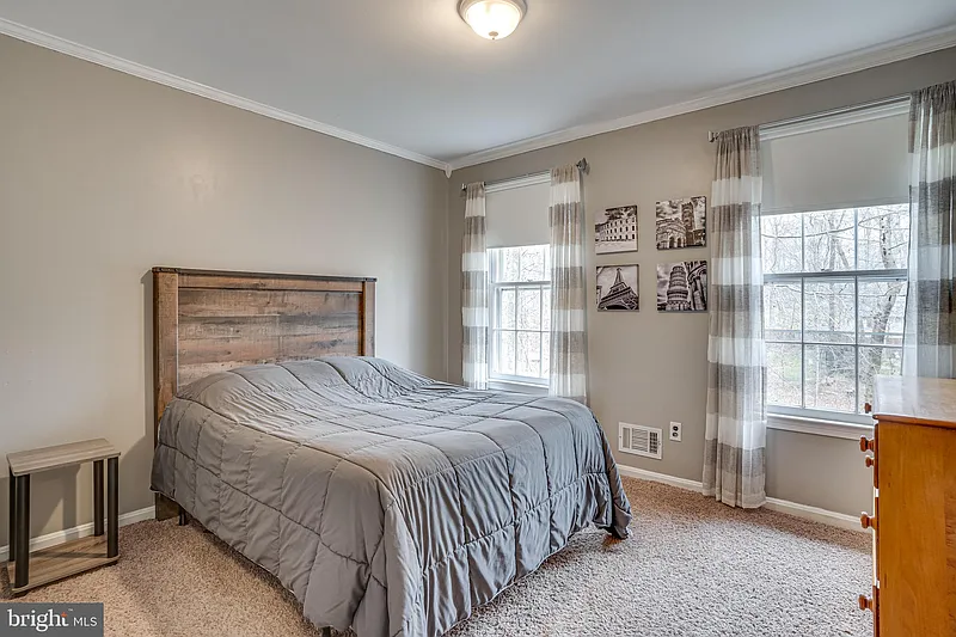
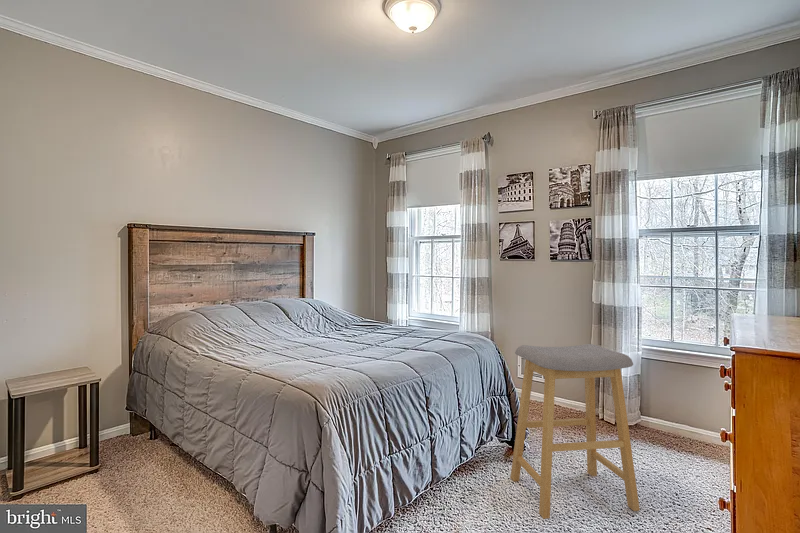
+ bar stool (570, 421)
